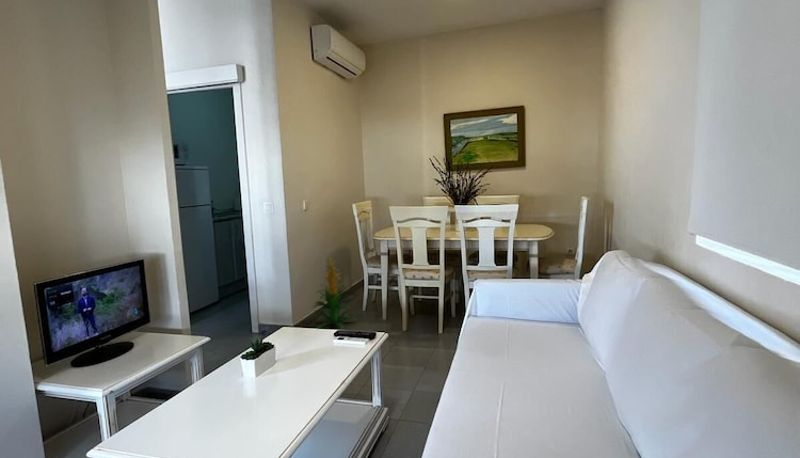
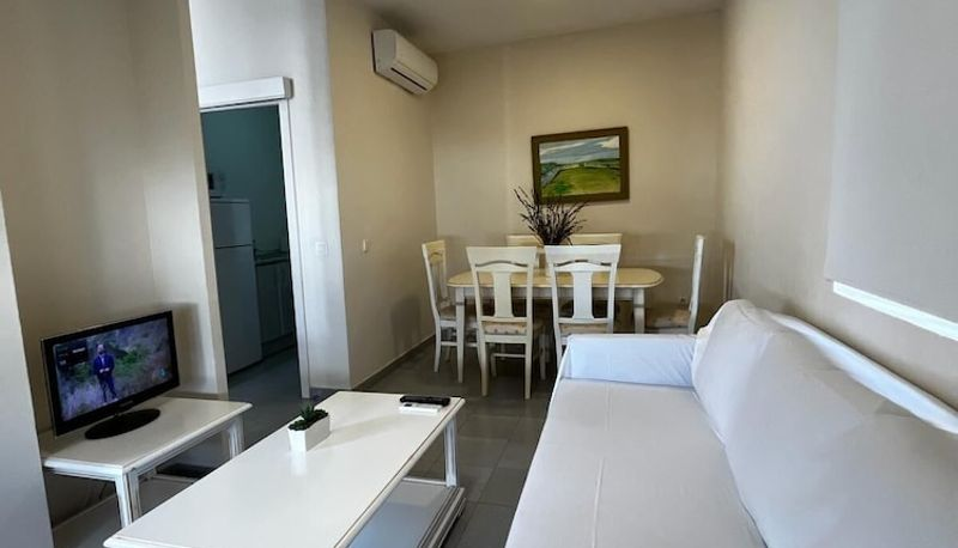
- indoor plant (332, 290)
